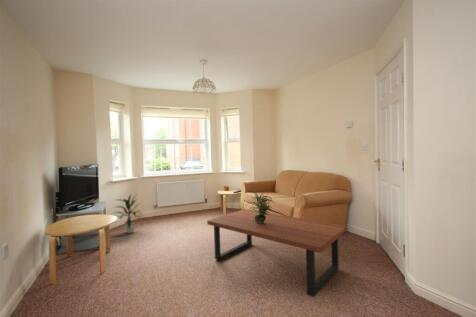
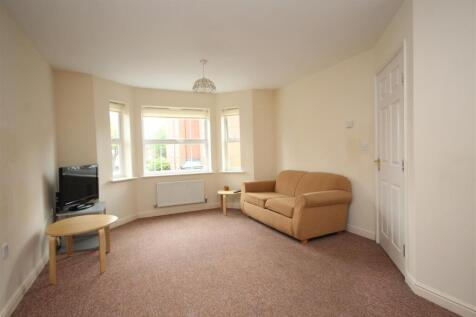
- potted plant (260, 205)
- indoor plant (128, 213)
- coffee table (272, 240)
